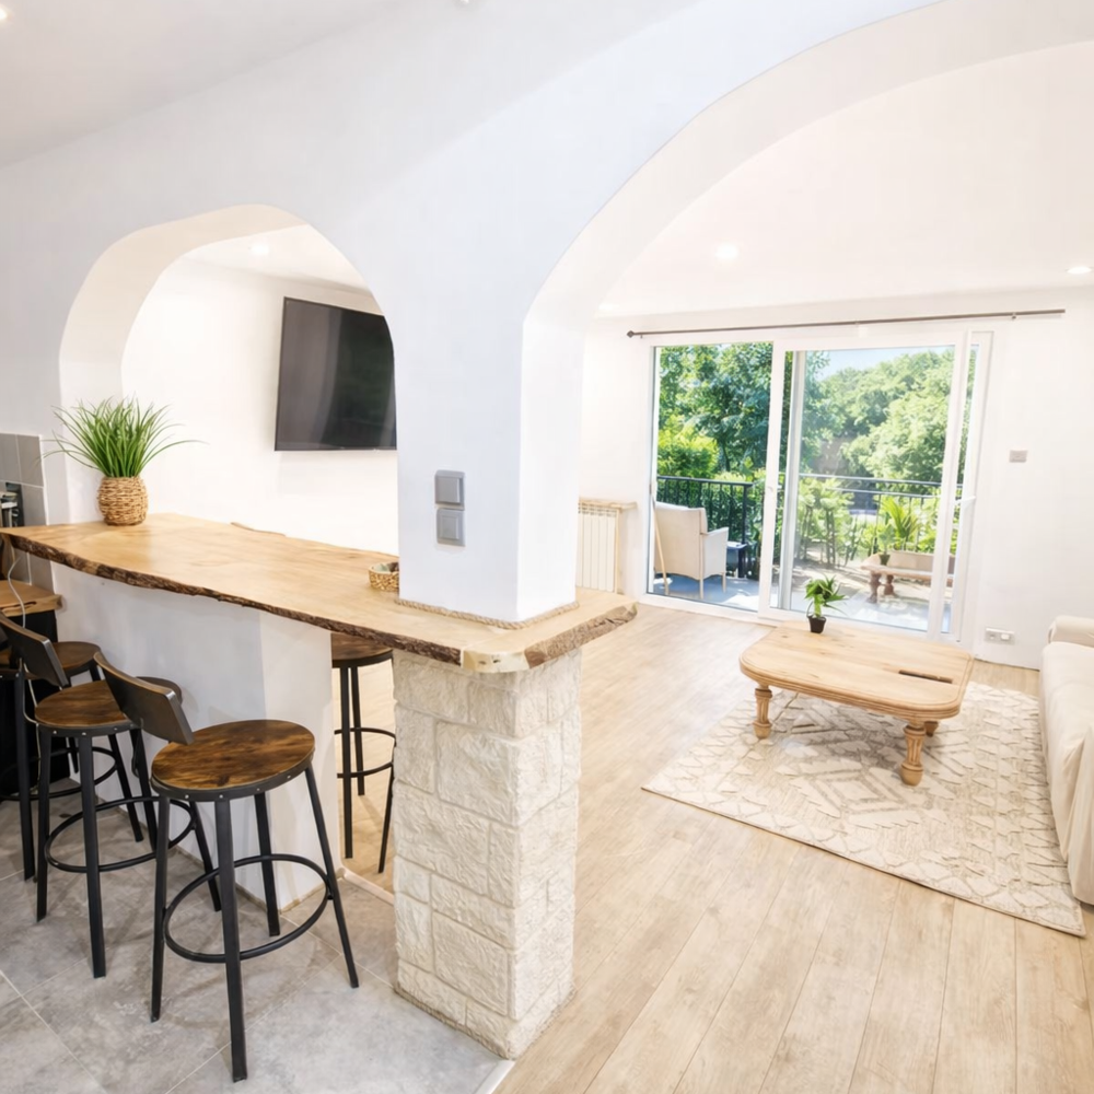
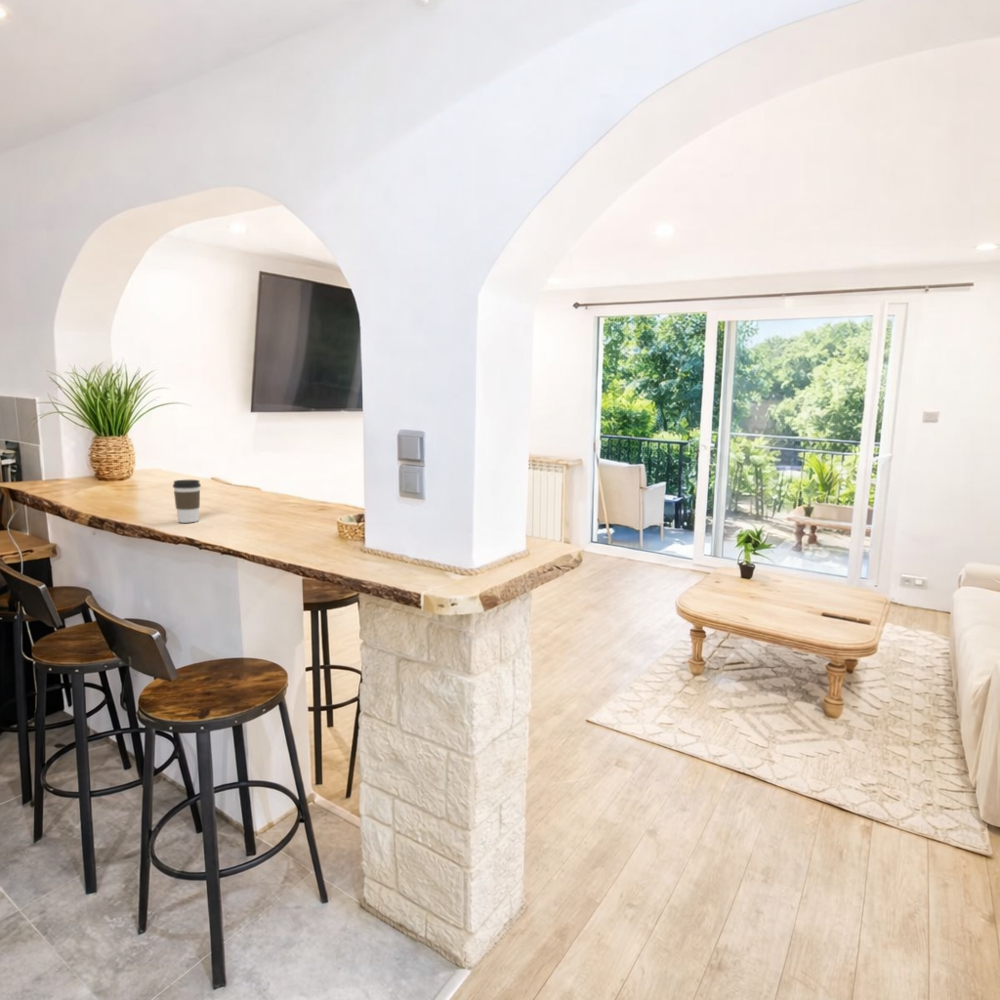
+ coffee cup (187, 501)
